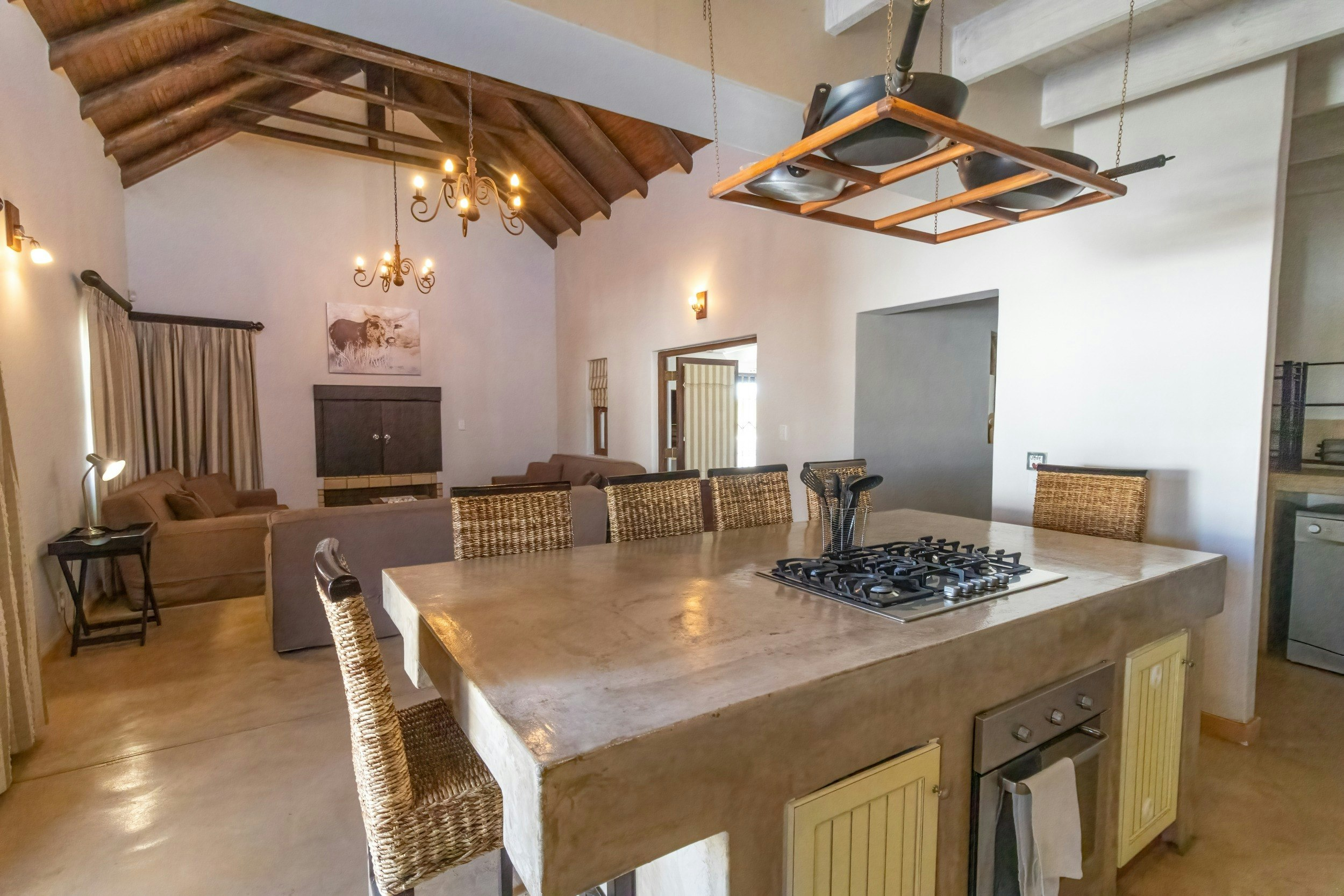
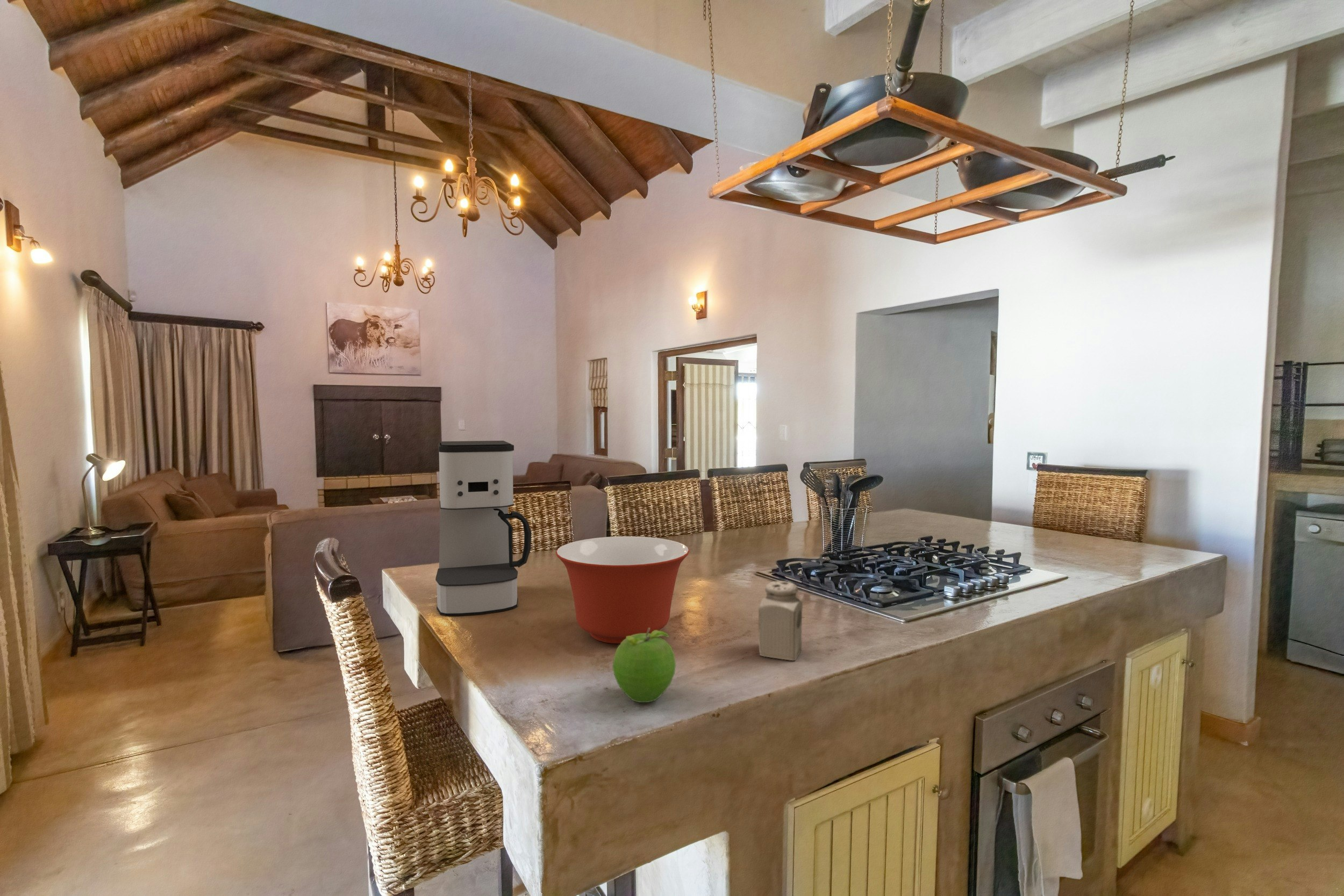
+ mixing bowl (623, 590)
+ coffee maker (483, 521)
+ salt shaker (781, 618)
+ fruit (644, 663)
